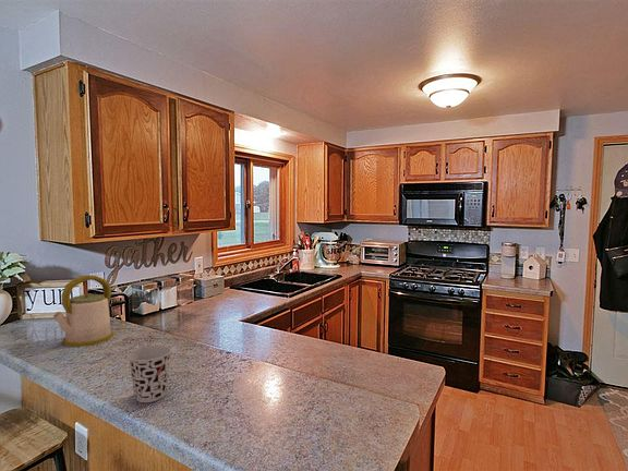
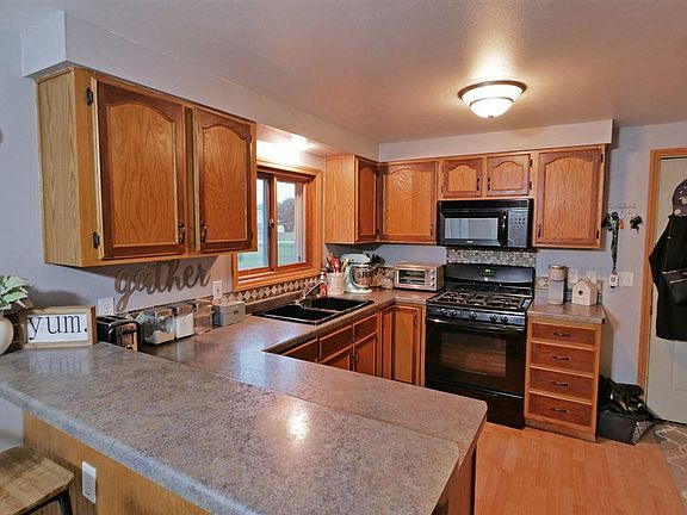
- cup (149, 374)
- kettle (83, 307)
